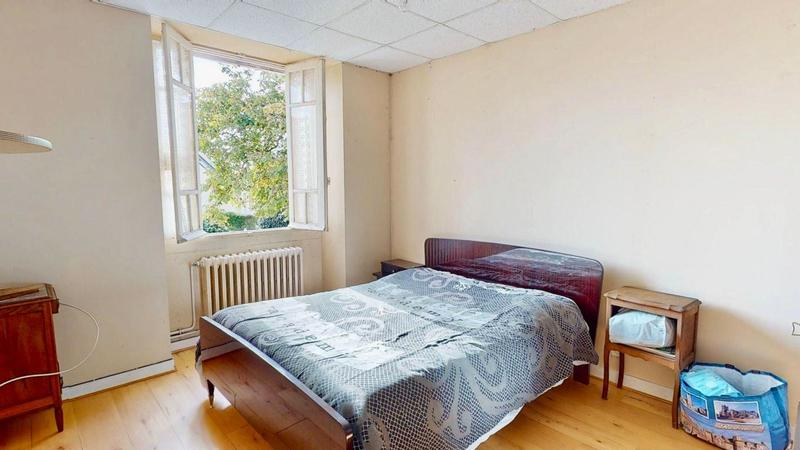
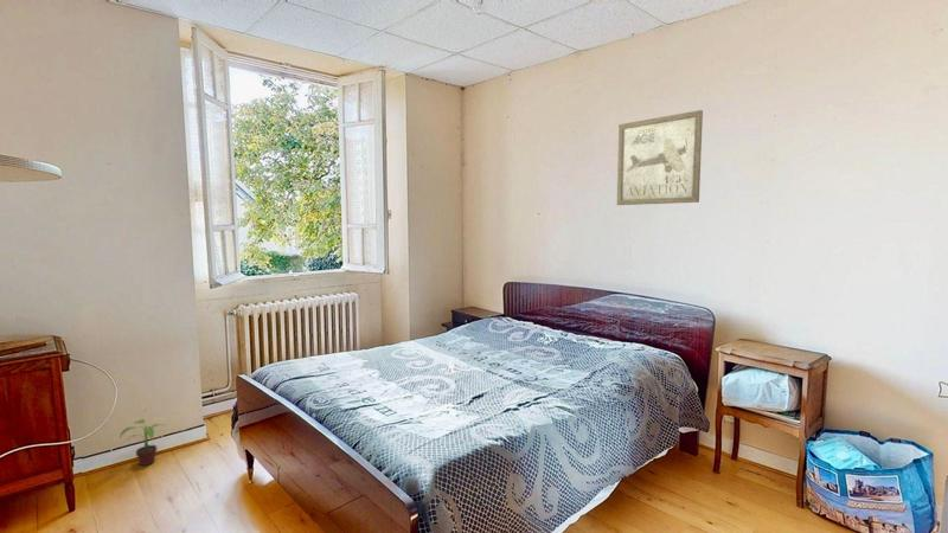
+ potted plant (143, 442)
+ wall art (656, 161)
